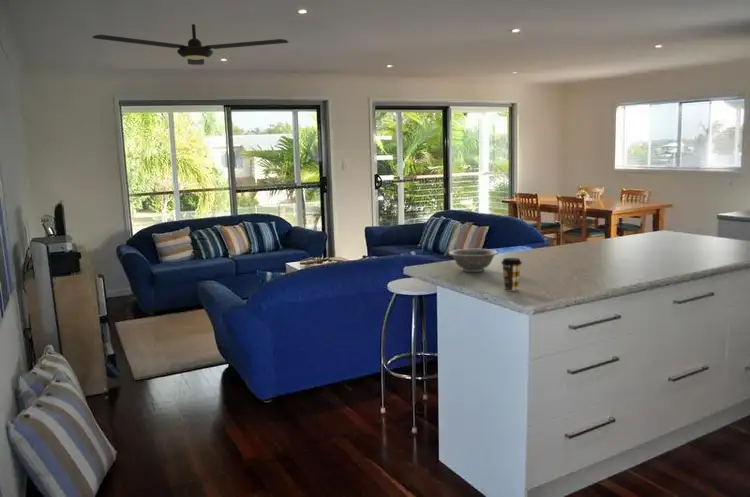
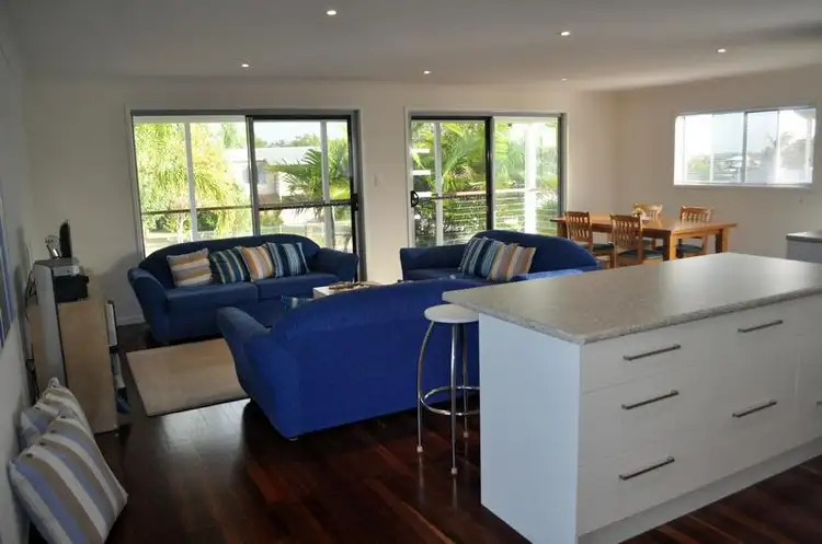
- coffee cup (511, 274)
- decorative bowl (473, 261)
- ceiling fan (194, 45)
